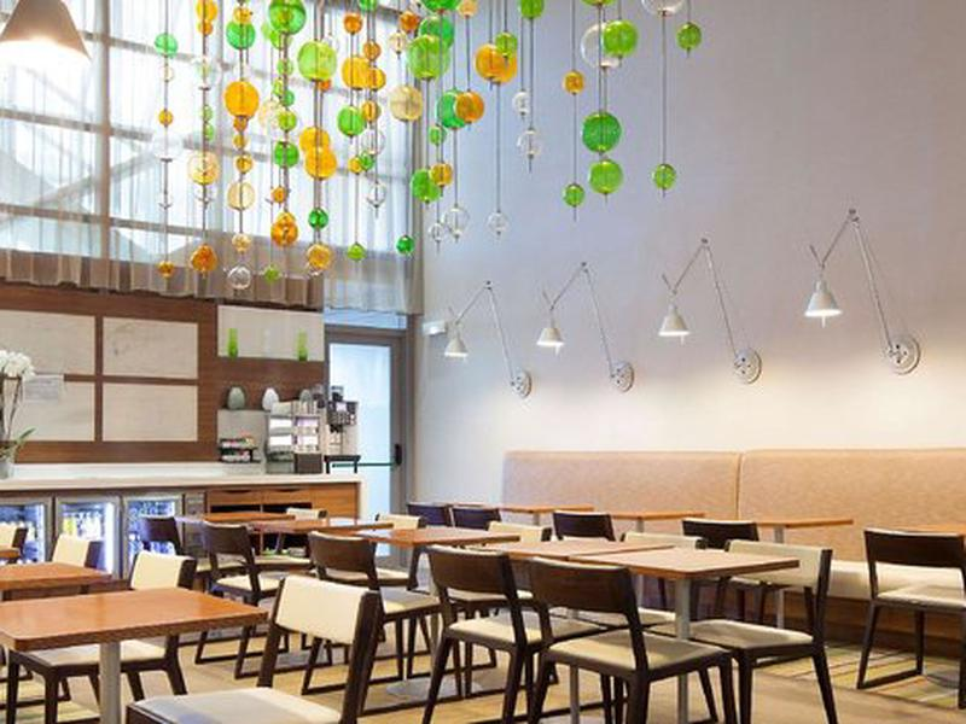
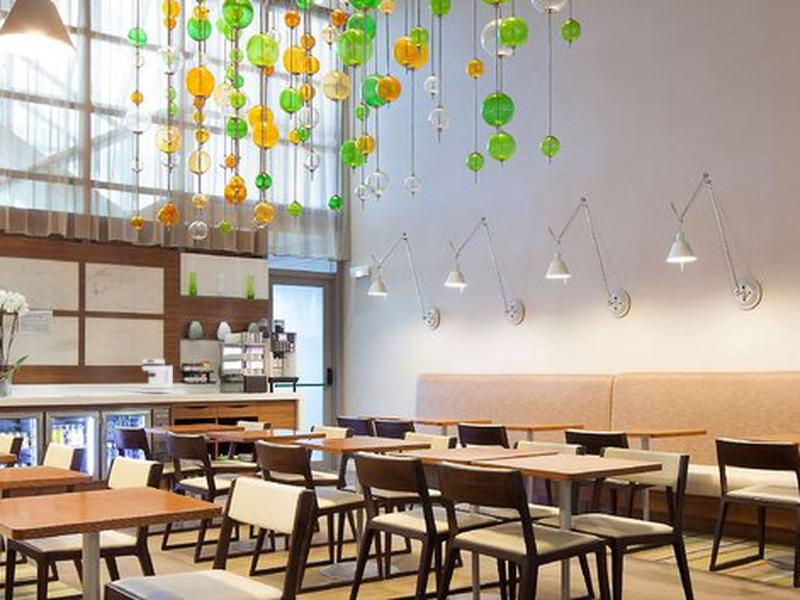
+ coffee maker (156, 375)
